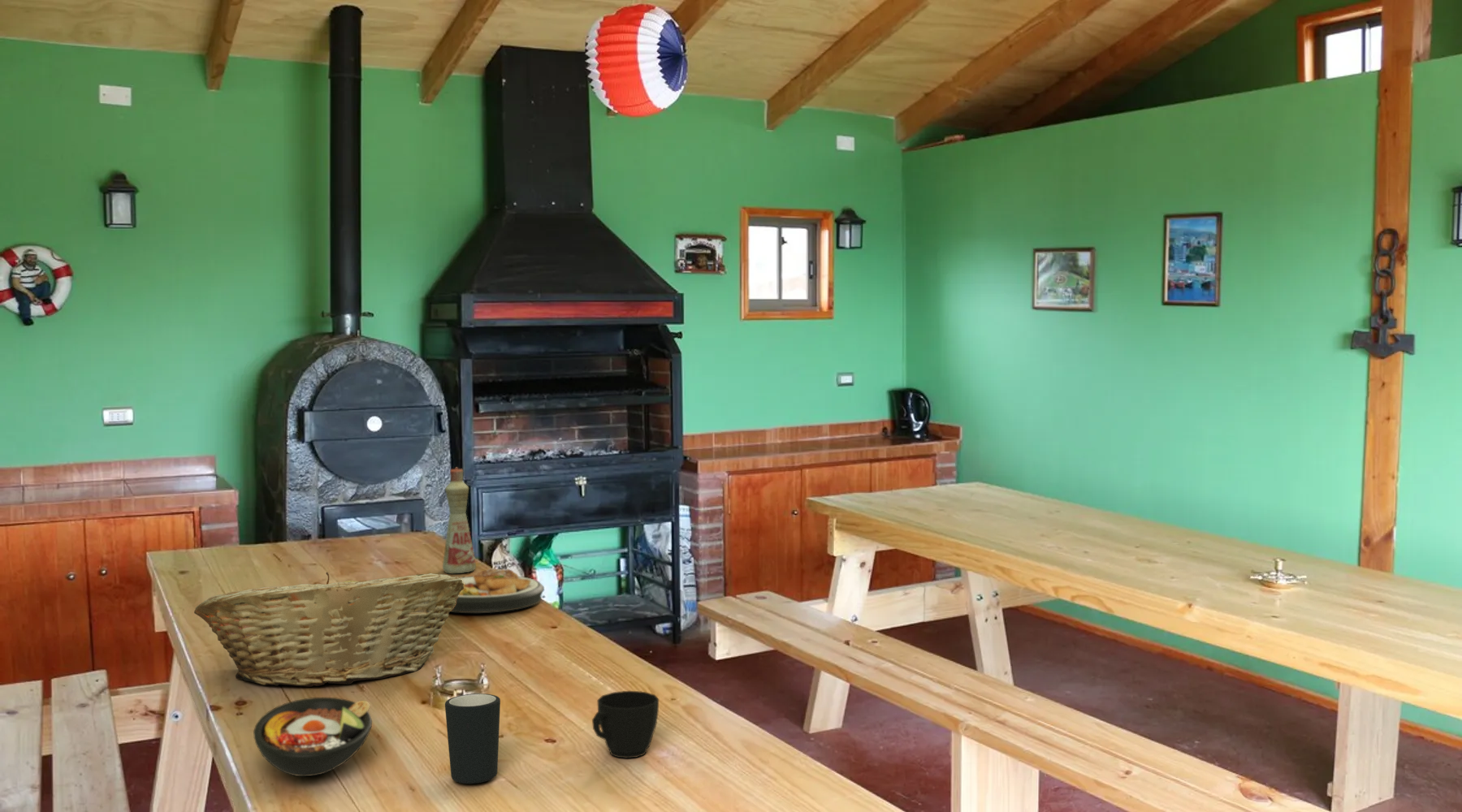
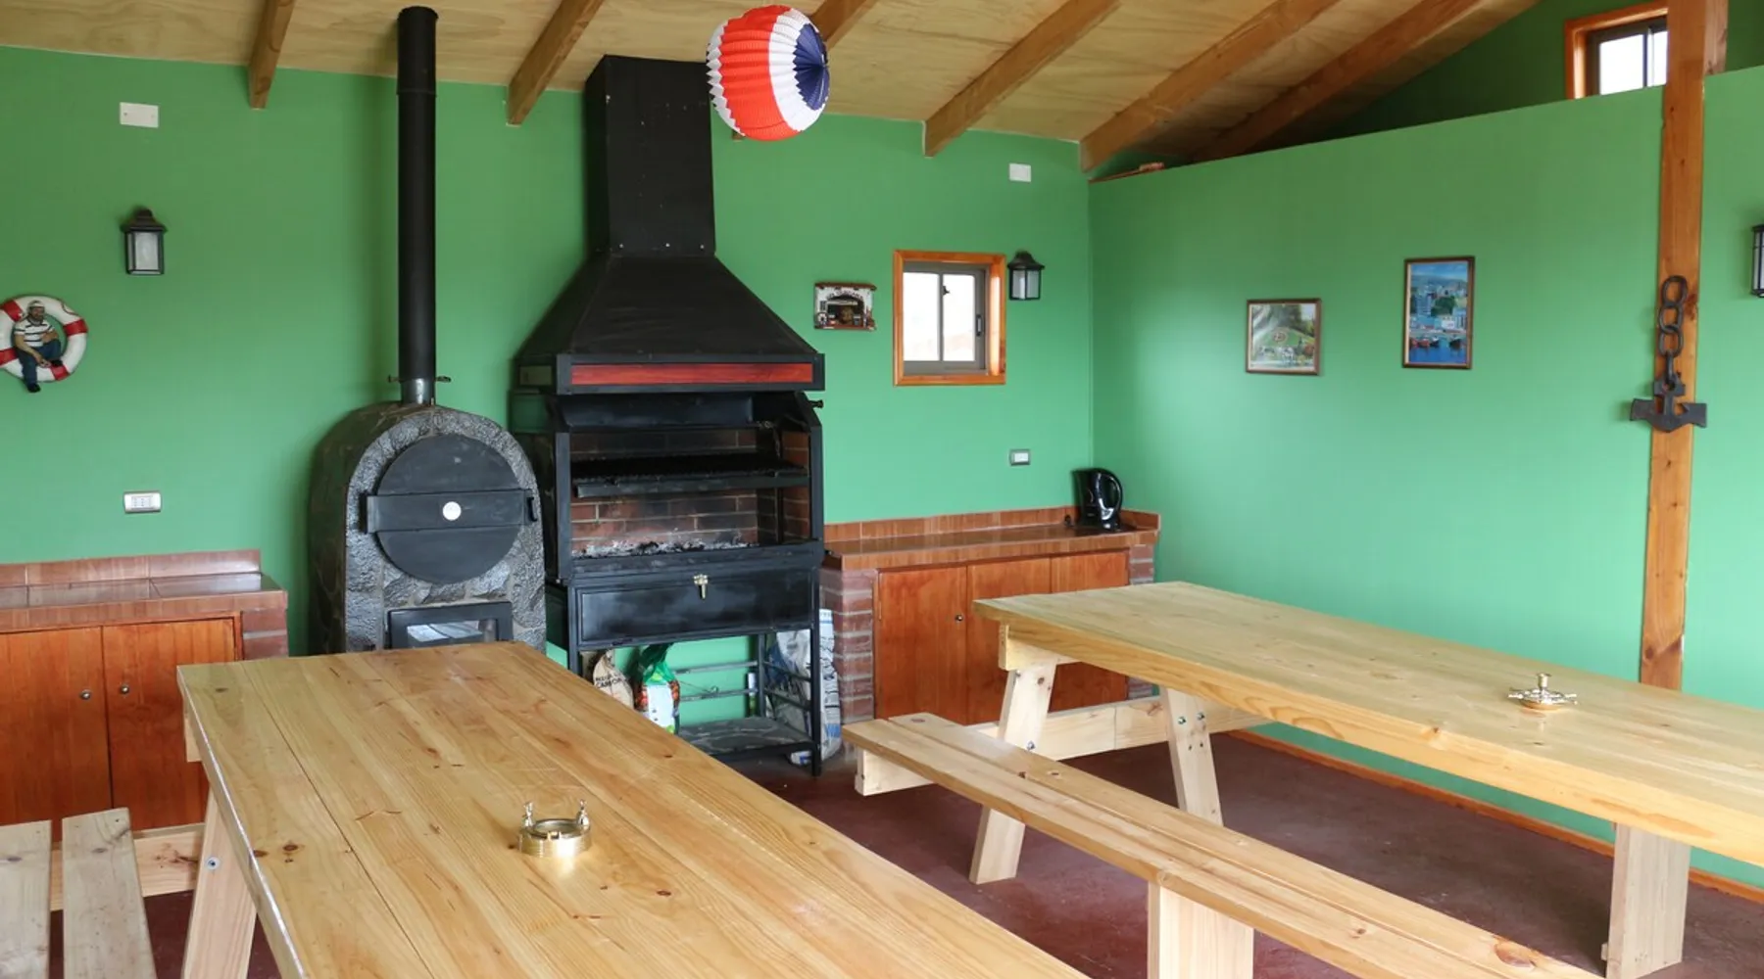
- fruit basket (335, 617)
- plate (485, 588)
- mug (468, 735)
- cup (624, 726)
- bottle (458, 519)
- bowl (314, 741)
